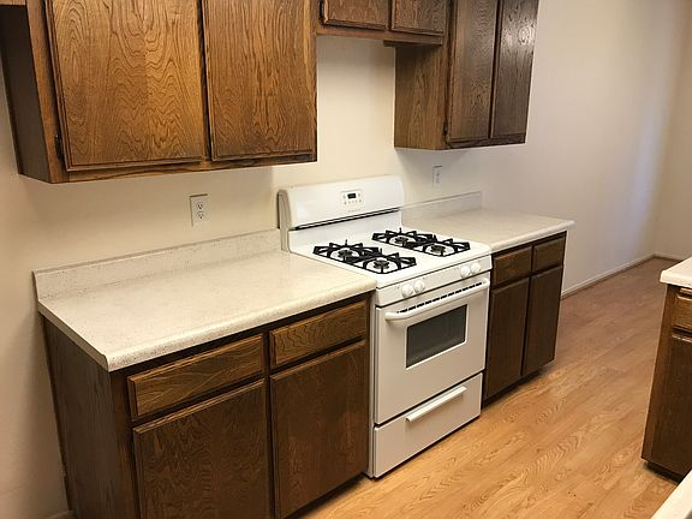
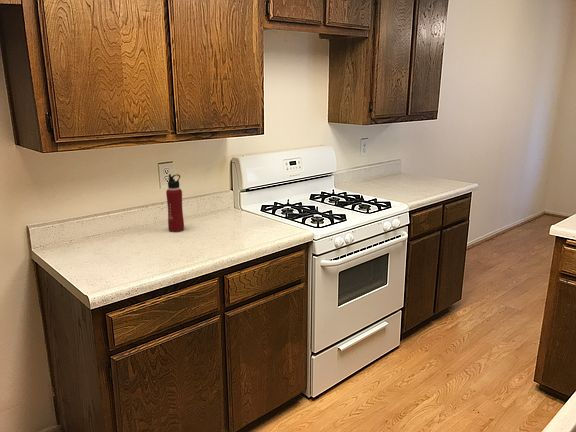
+ water bottle (174, 202)
